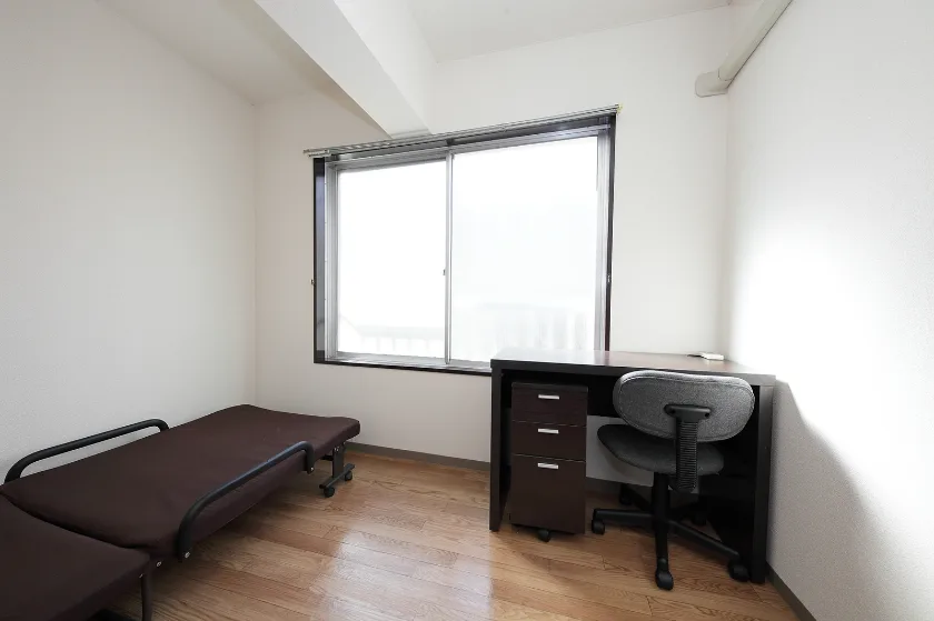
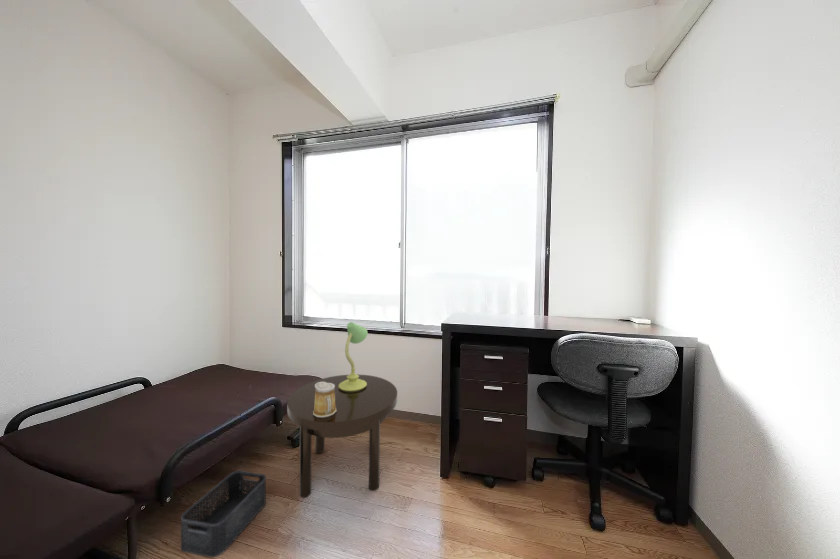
+ mug (325, 397)
+ storage bin (227, 509)
+ table lamp (349, 355)
+ side table (344, 430)
